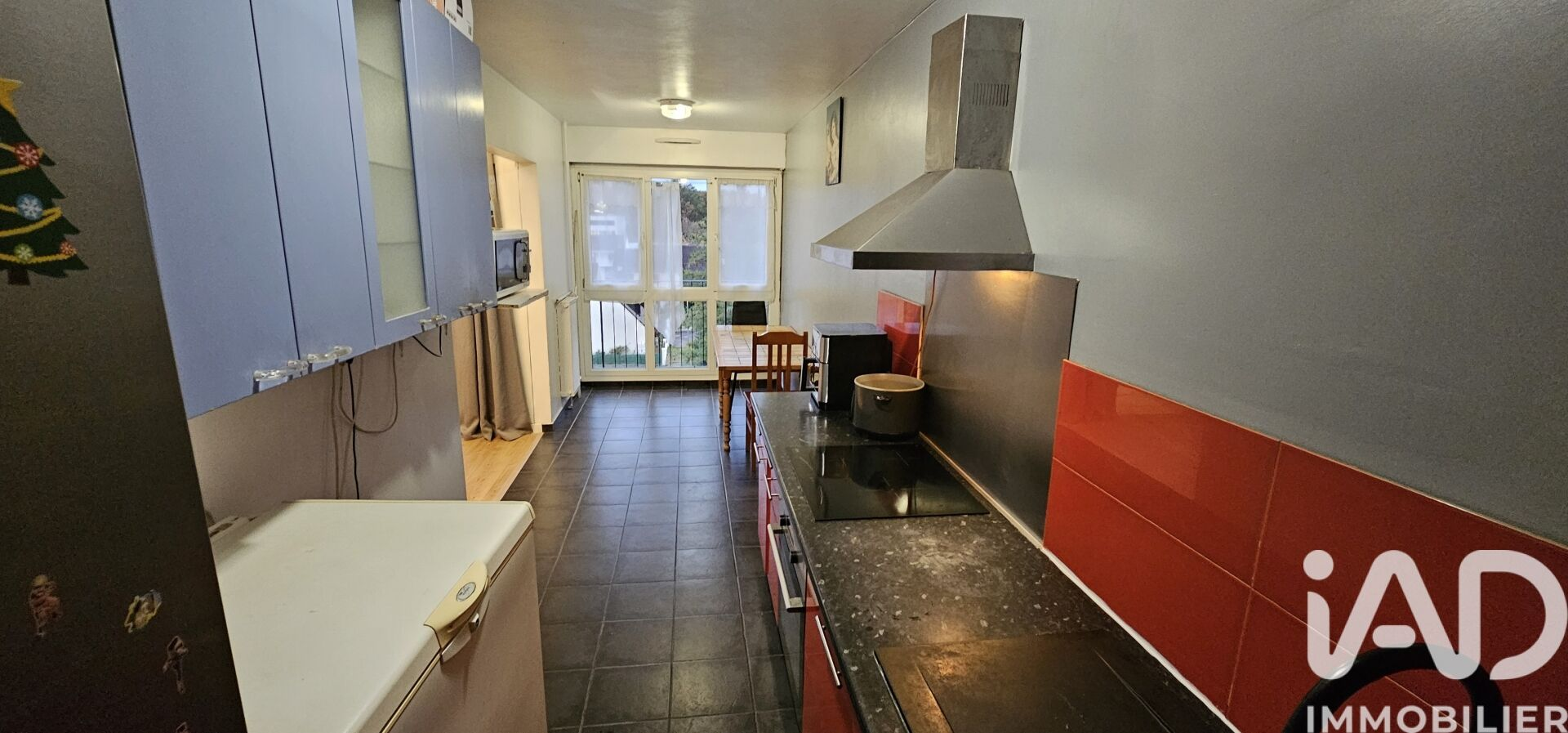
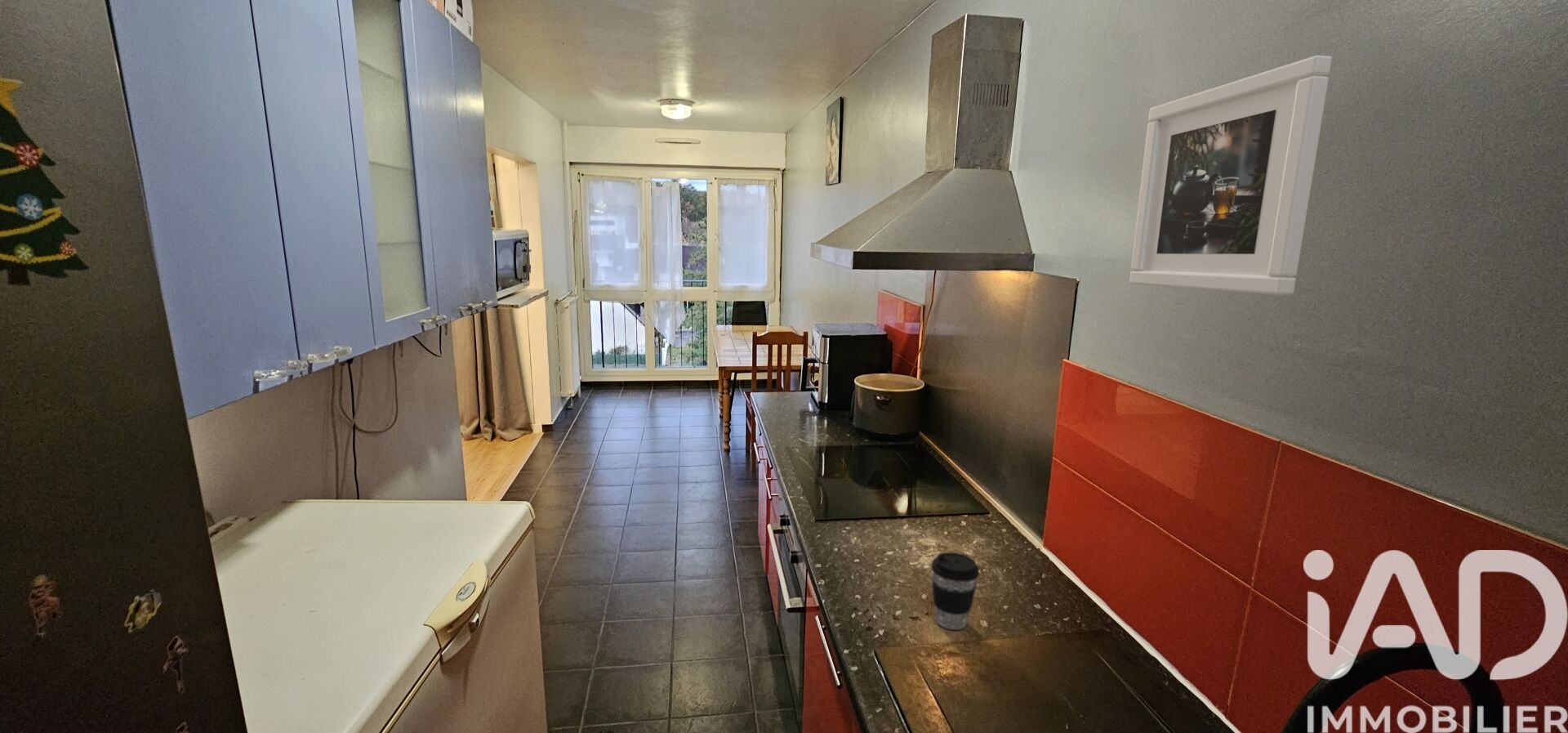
+ coffee cup (953, 591)
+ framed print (1213, 190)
